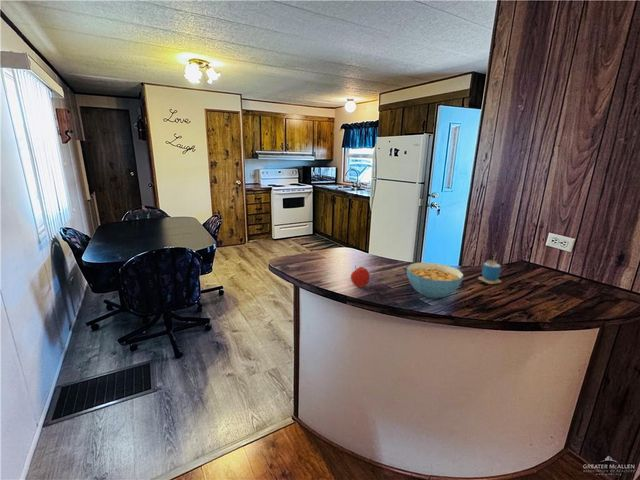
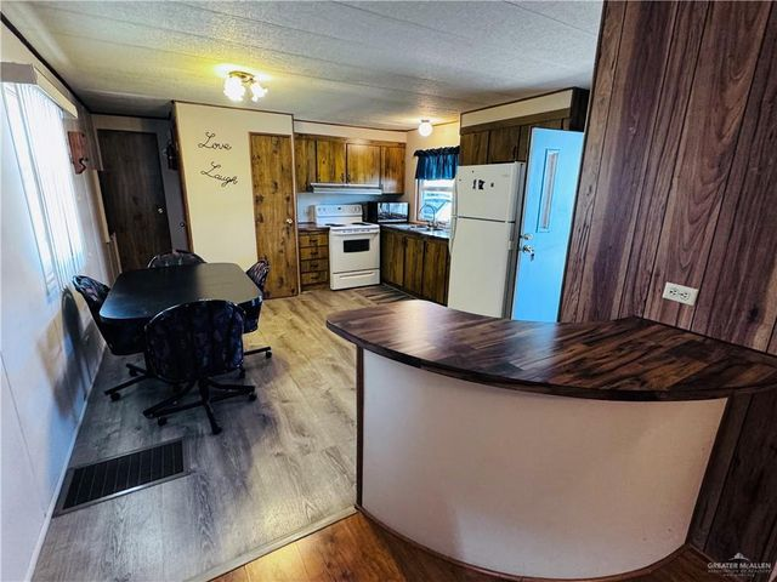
- cup (491, 267)
- fruit (360, 276)
- cereal bowl (432, 283)
